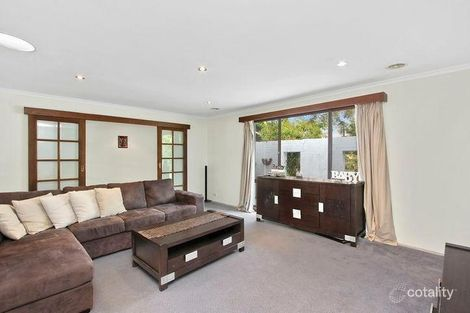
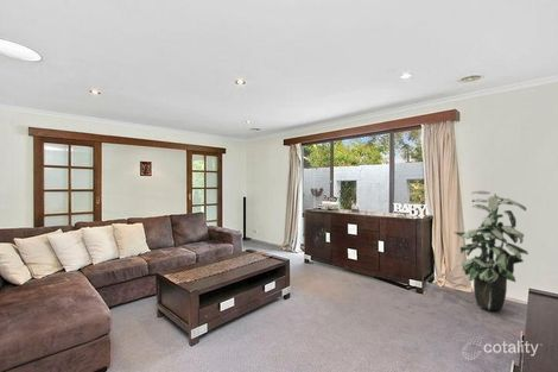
+ indoor plant (487, 248)
